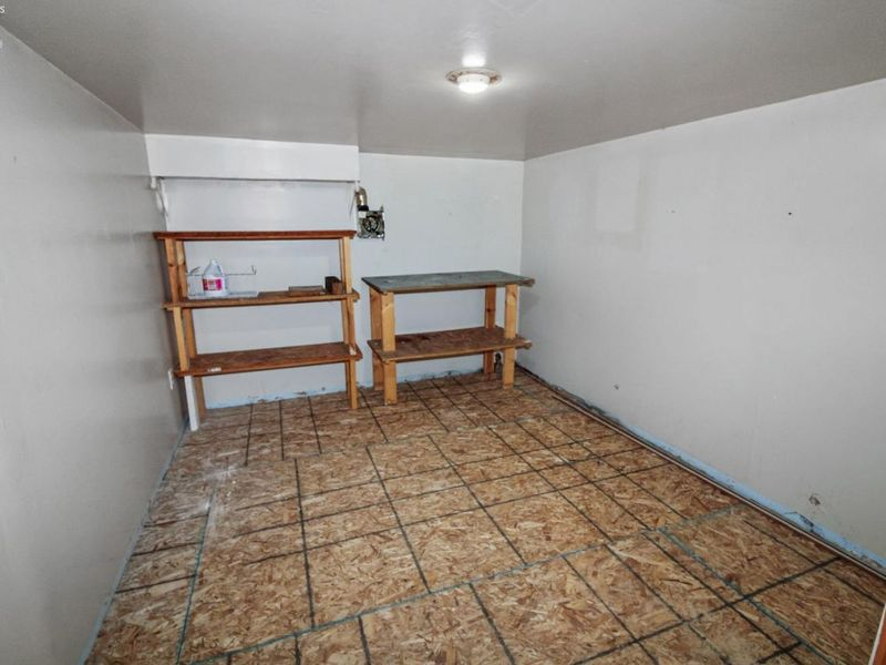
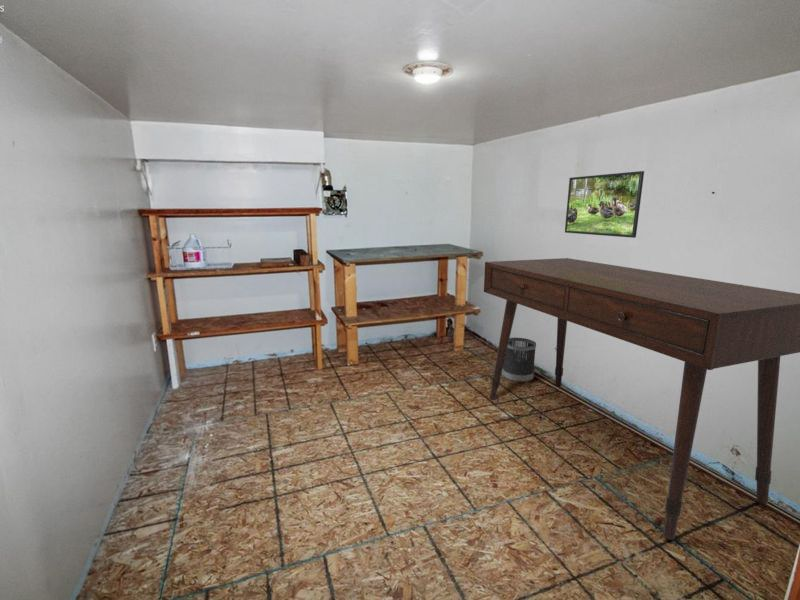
+ desk (612, 336)
+ wastebasket (518, 359)
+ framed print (600, 205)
